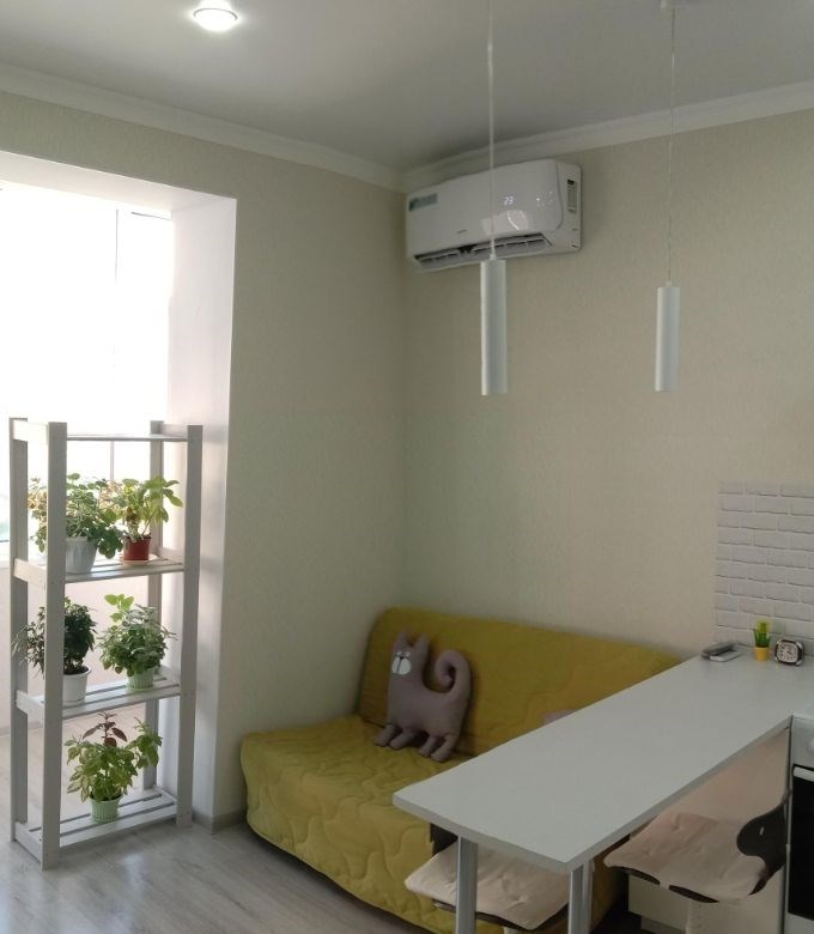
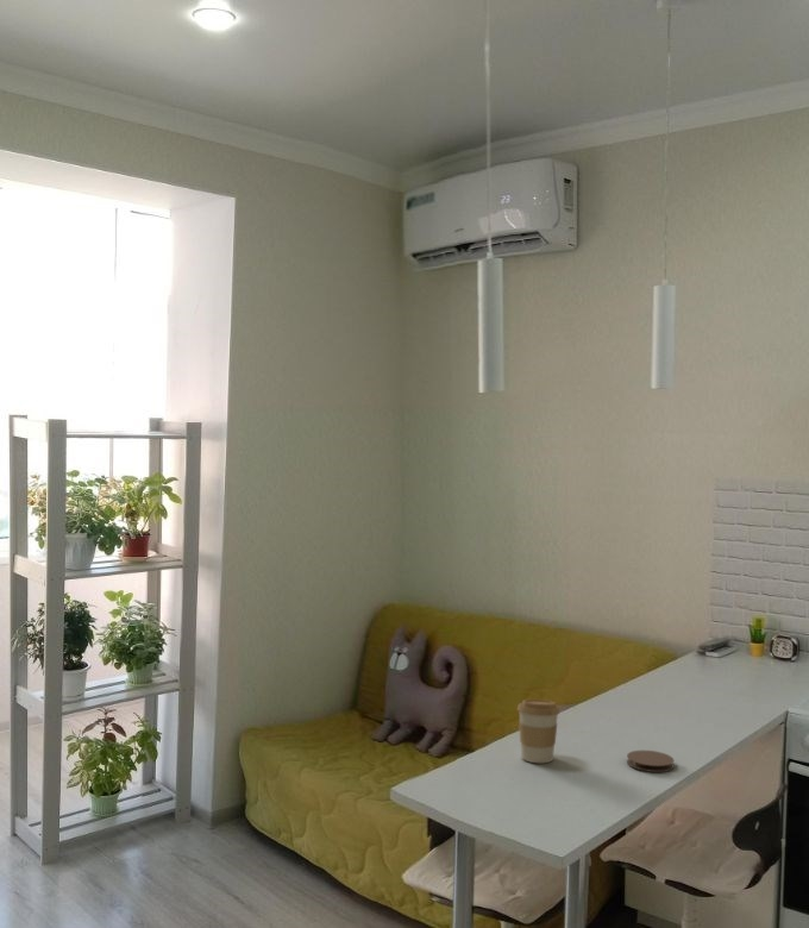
+ coffee cup (538, 728)
+ coaster (650, 760)
